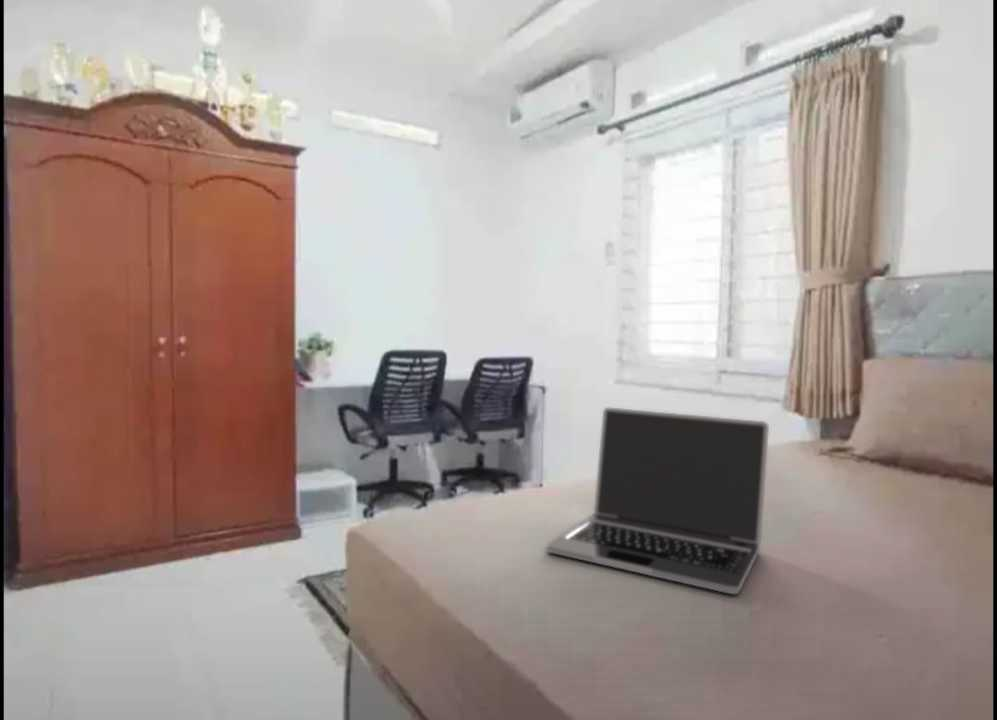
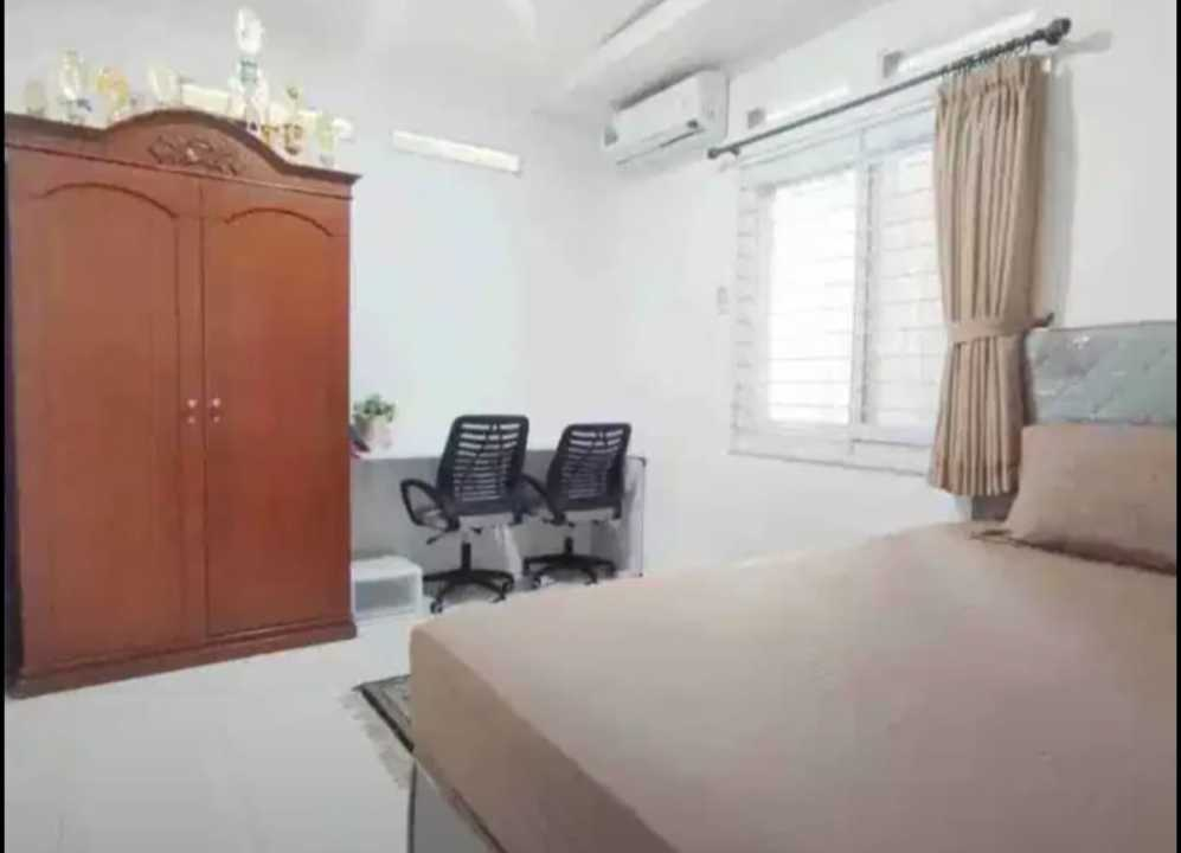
- laptop (659, 485)
